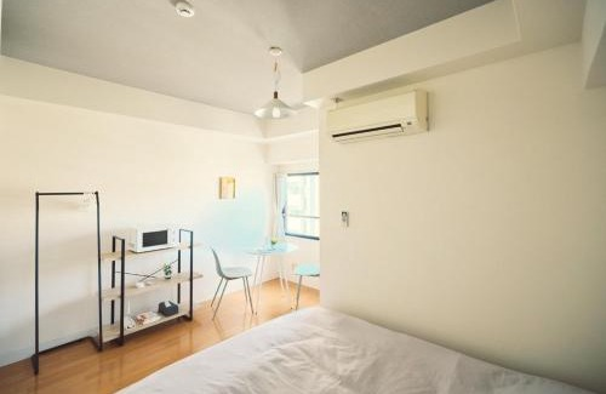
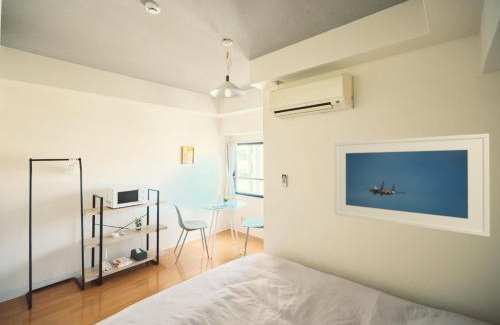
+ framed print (398, 181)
